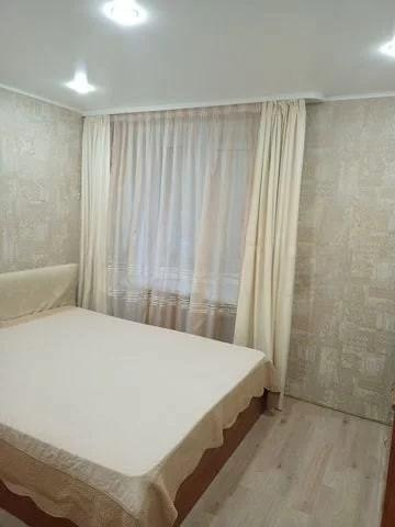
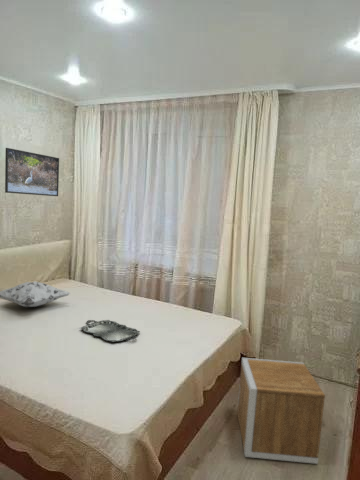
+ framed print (34, 174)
+ nightstand (276, 405)
+ serving tray (110, 330)
+ decorative pillow (32, 294)
